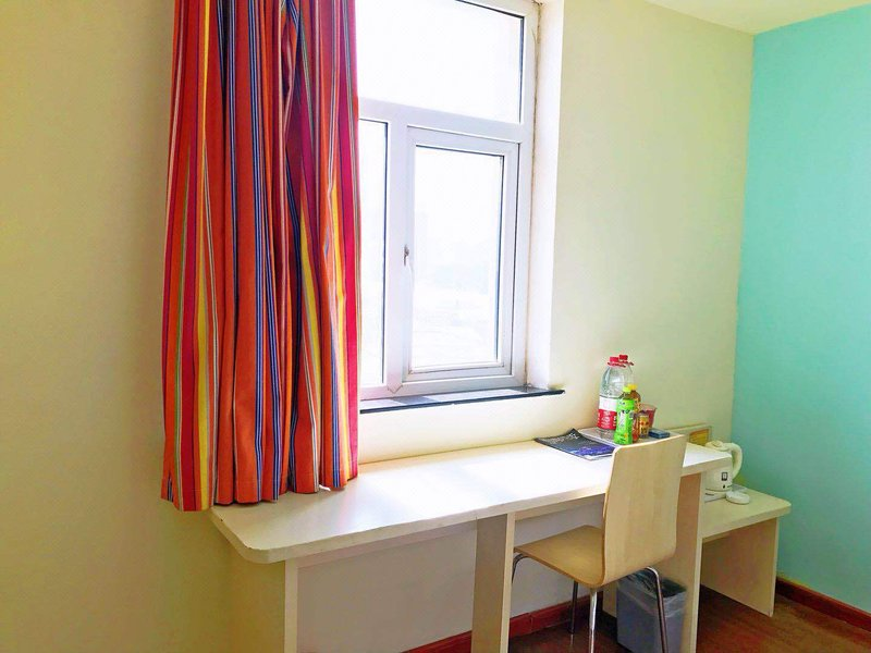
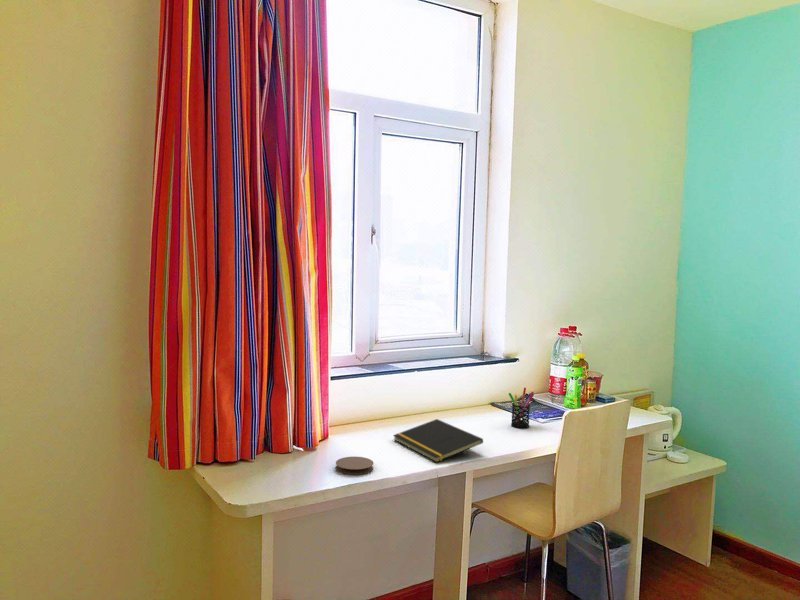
+ notepad (436, 439)
+ coaster (354, 465)
+ pen holder (519, 406)
